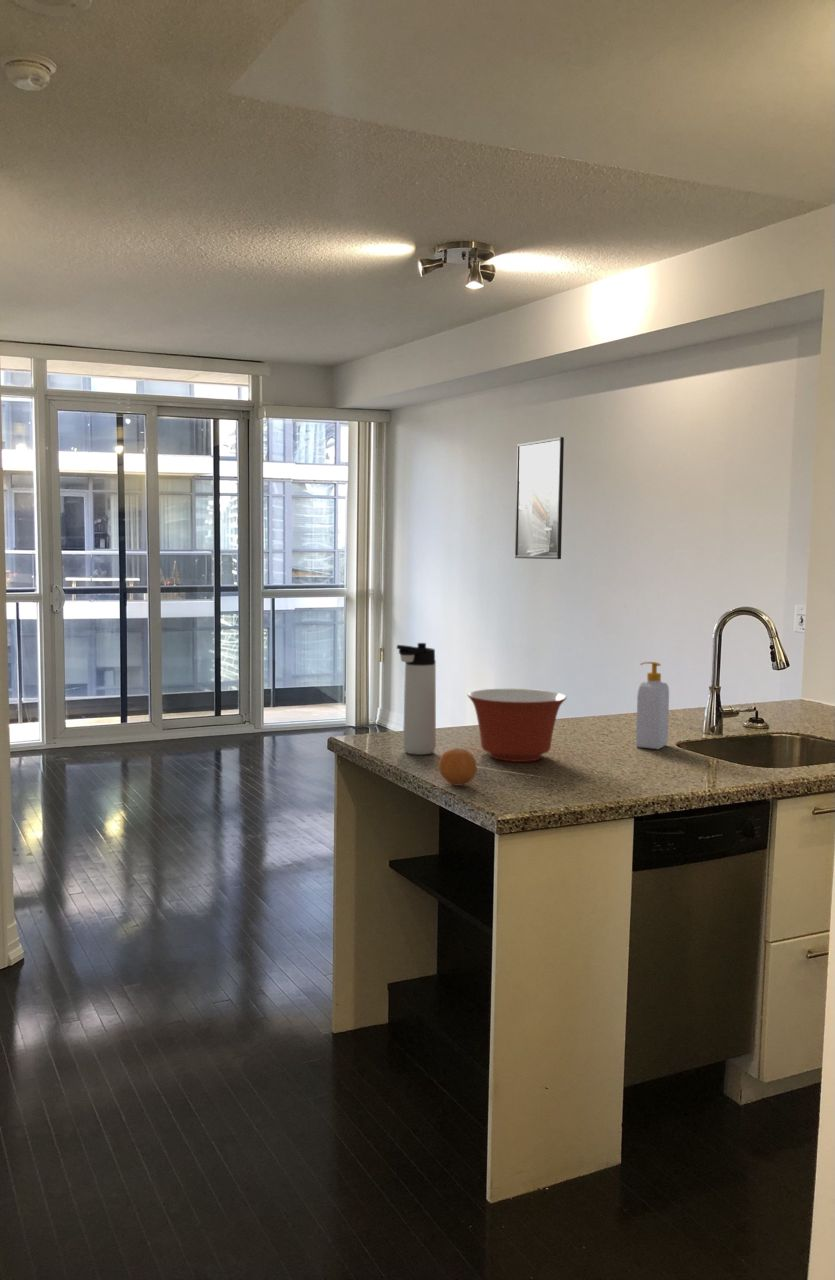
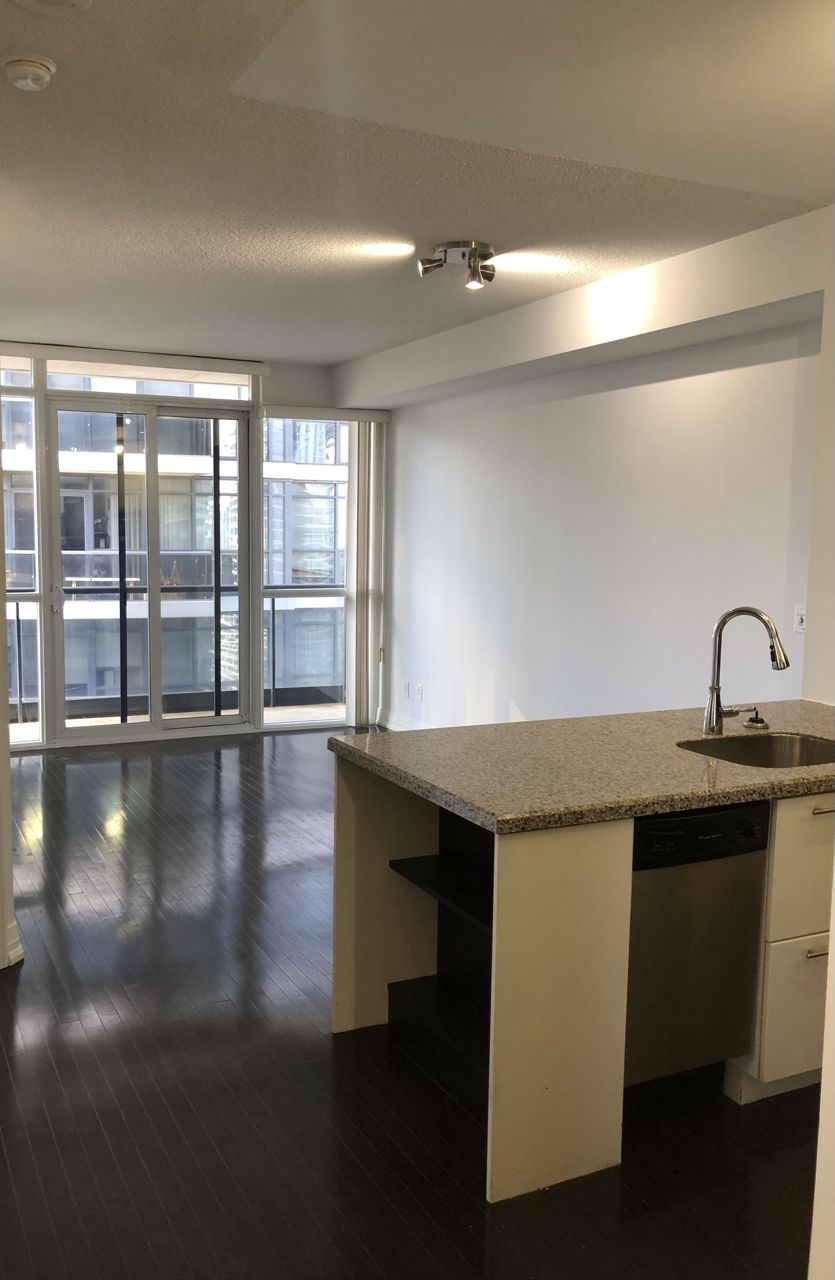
- soap bottle (651, 704)
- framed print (538, 500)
- mixing bowl (516, 726)
- thermos bottle (415, 698)
- fruit (457, 767)
